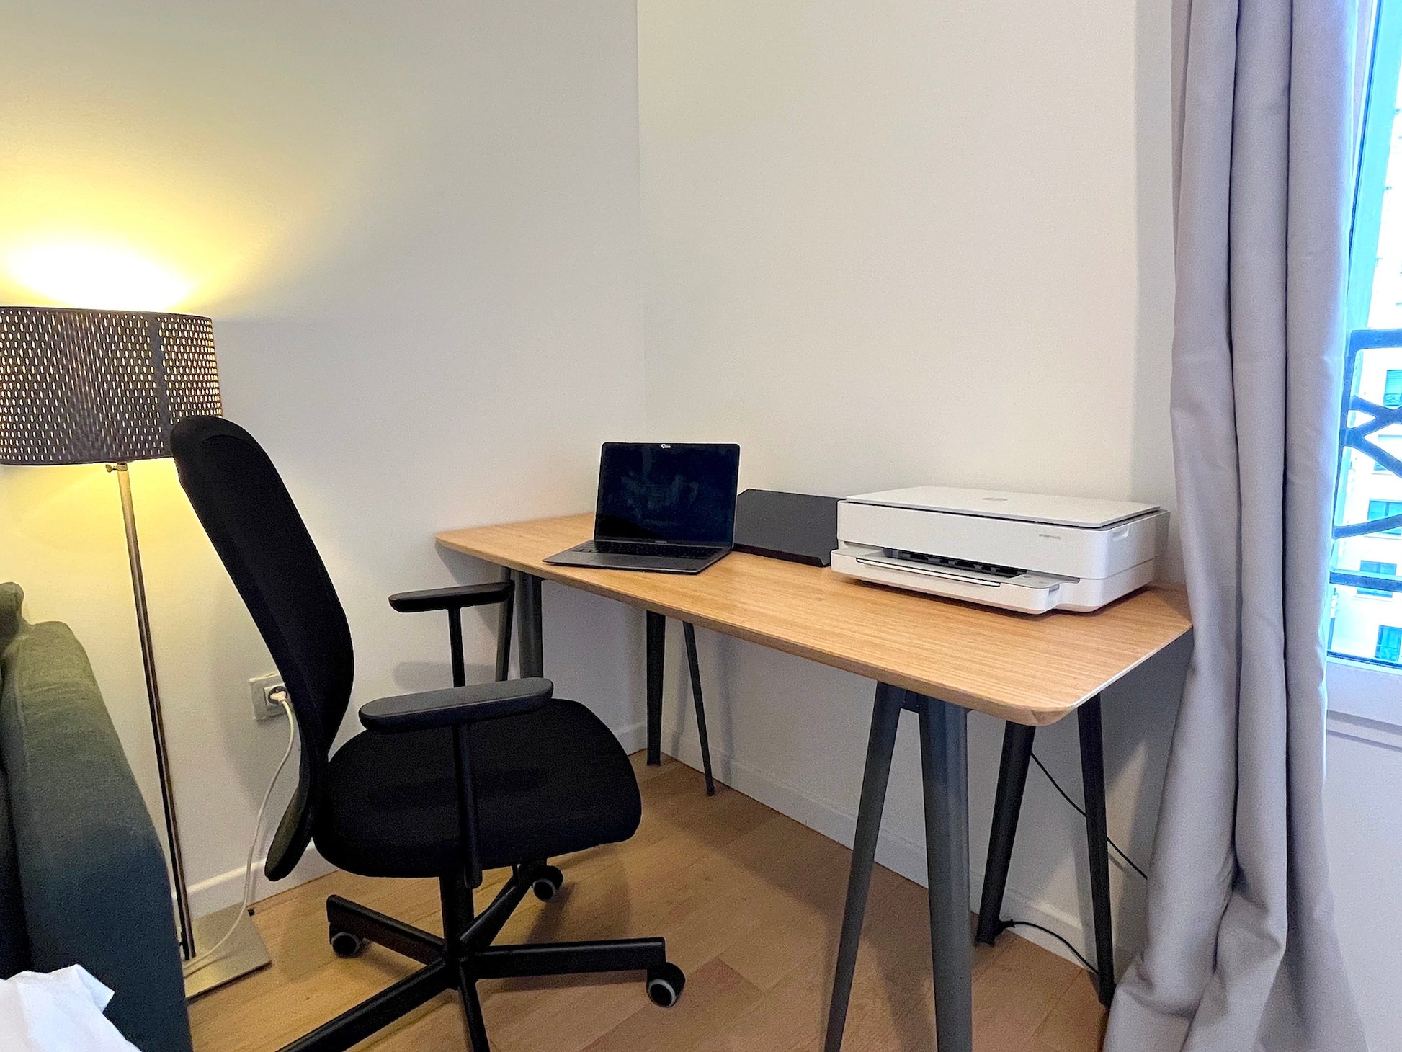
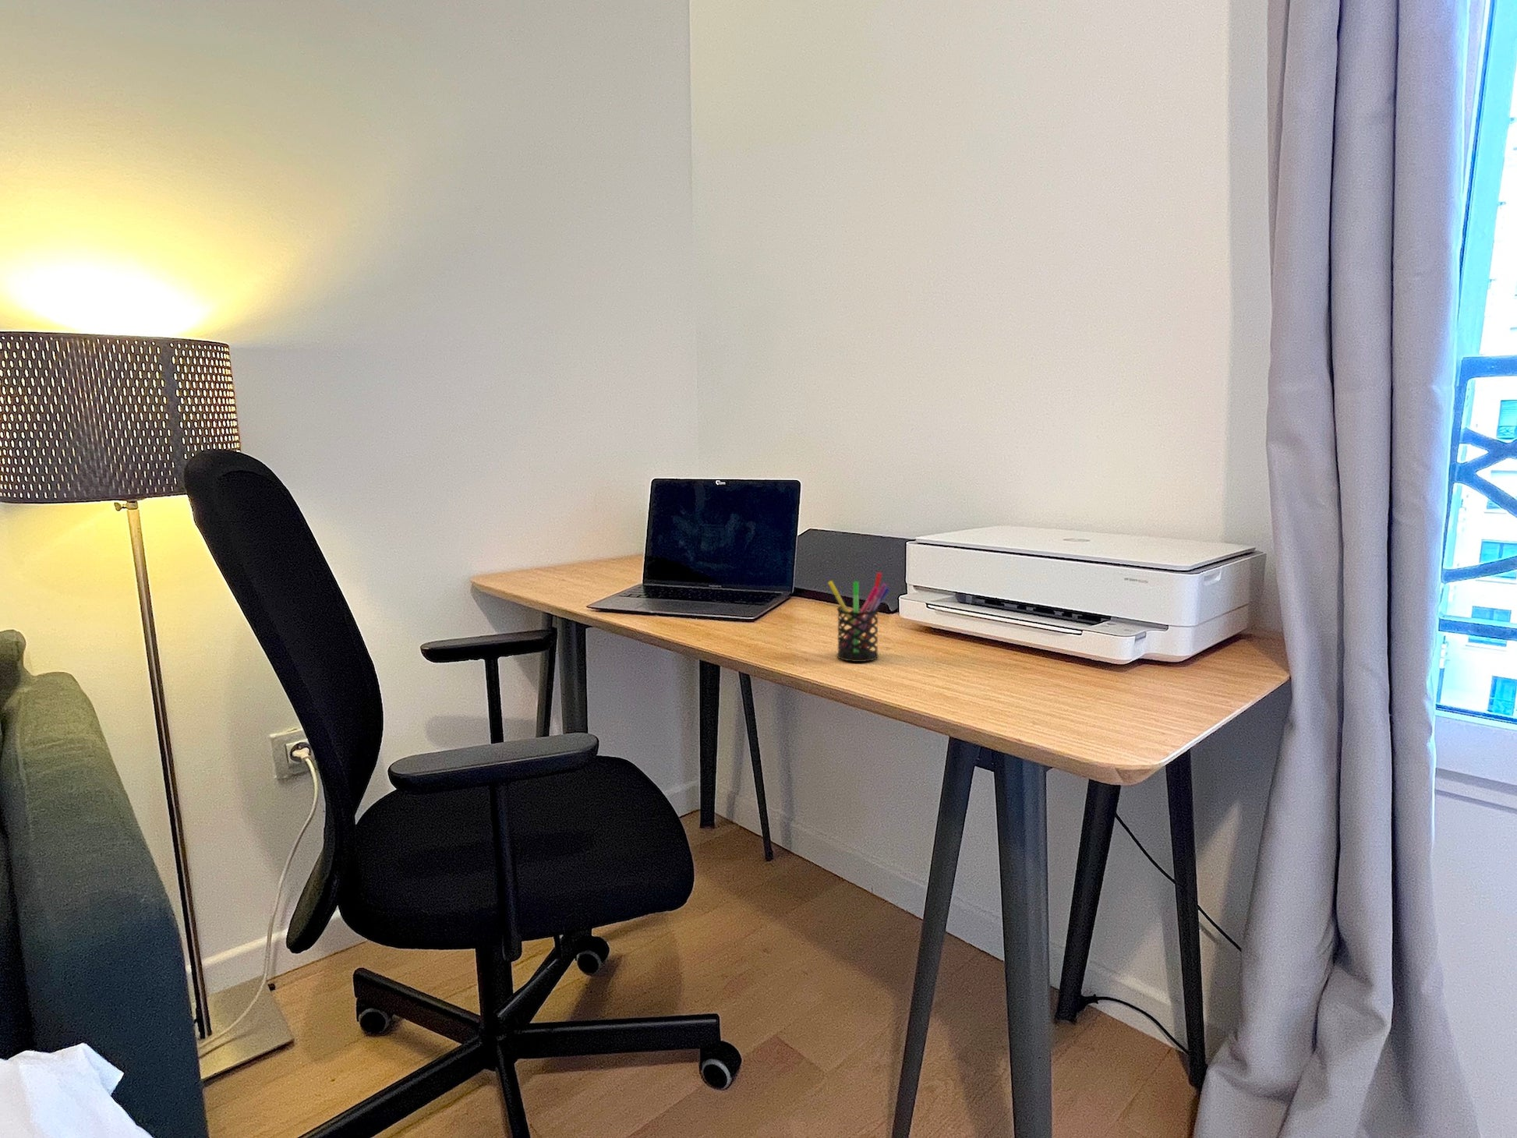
+ pen holder (860, 613)
